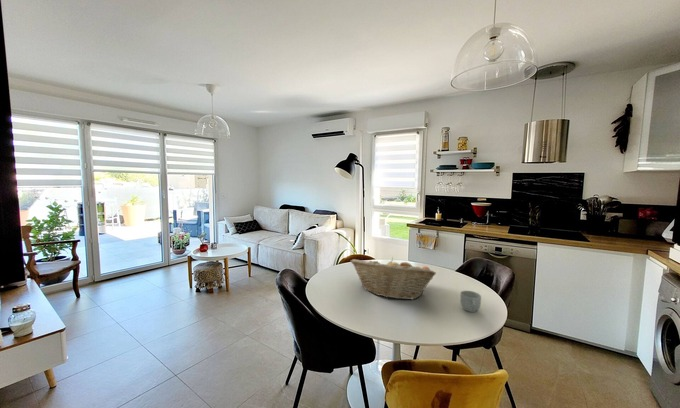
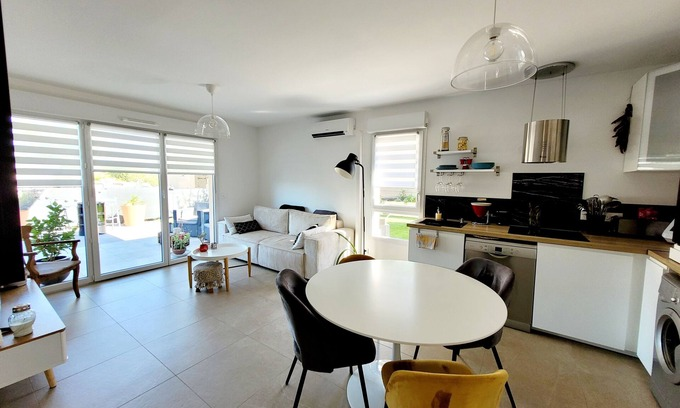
- fruit basket (391, 273)
- mug (470, 302)
